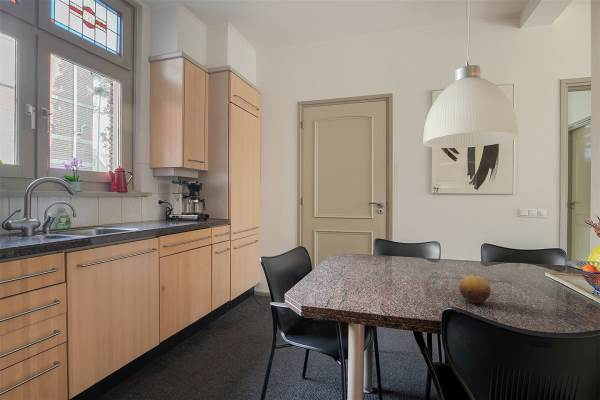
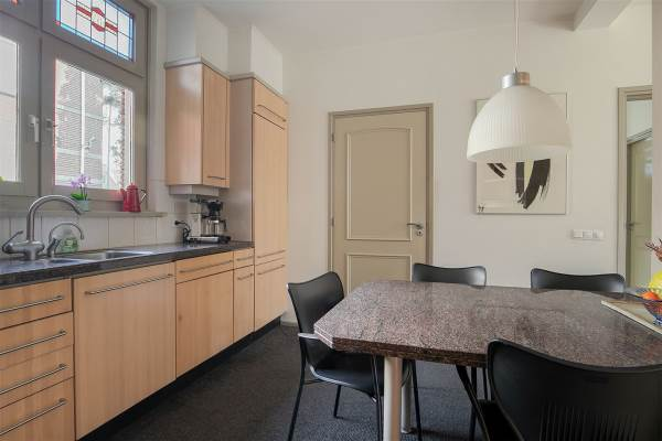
- fruit (474, 288)
